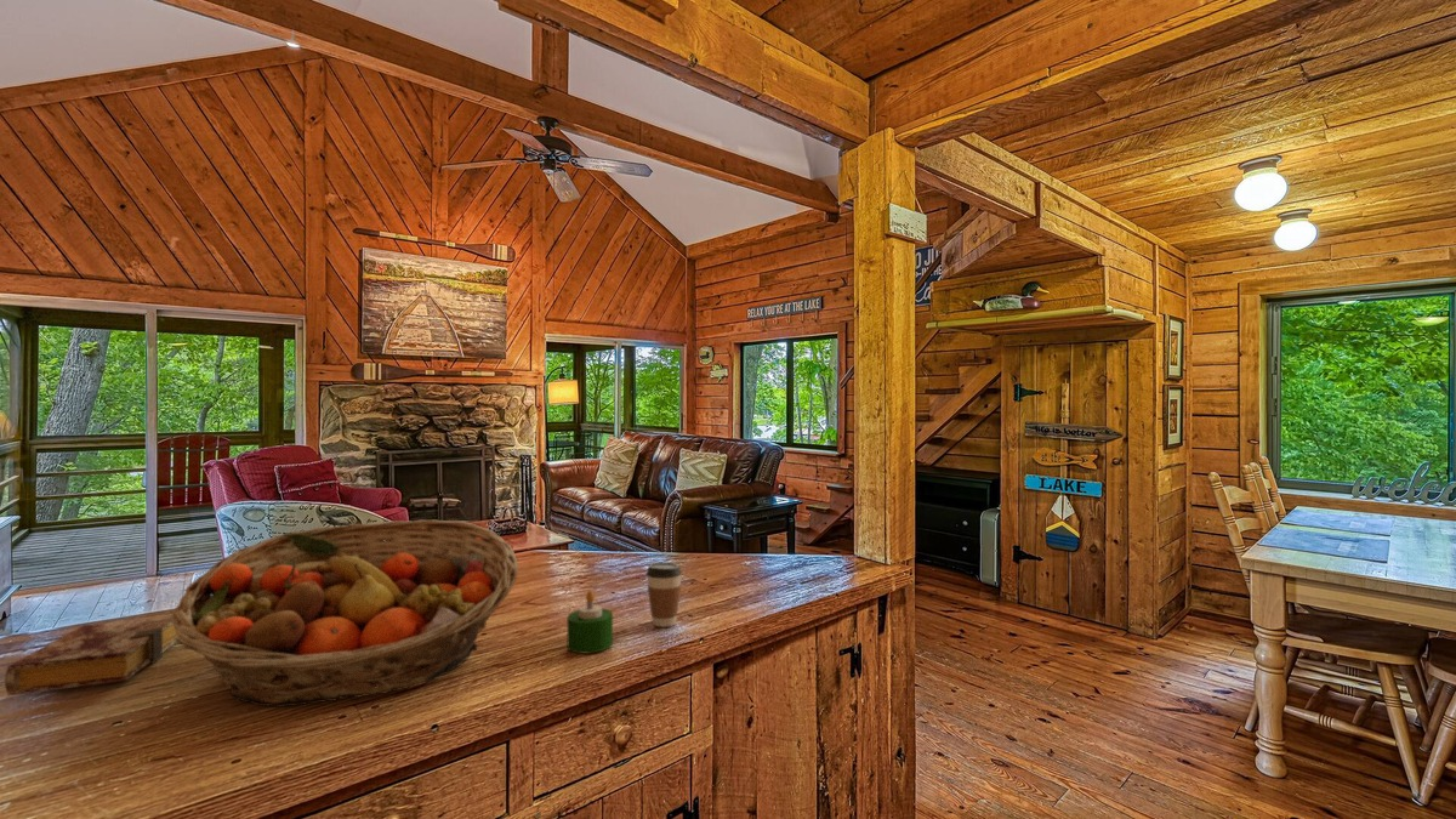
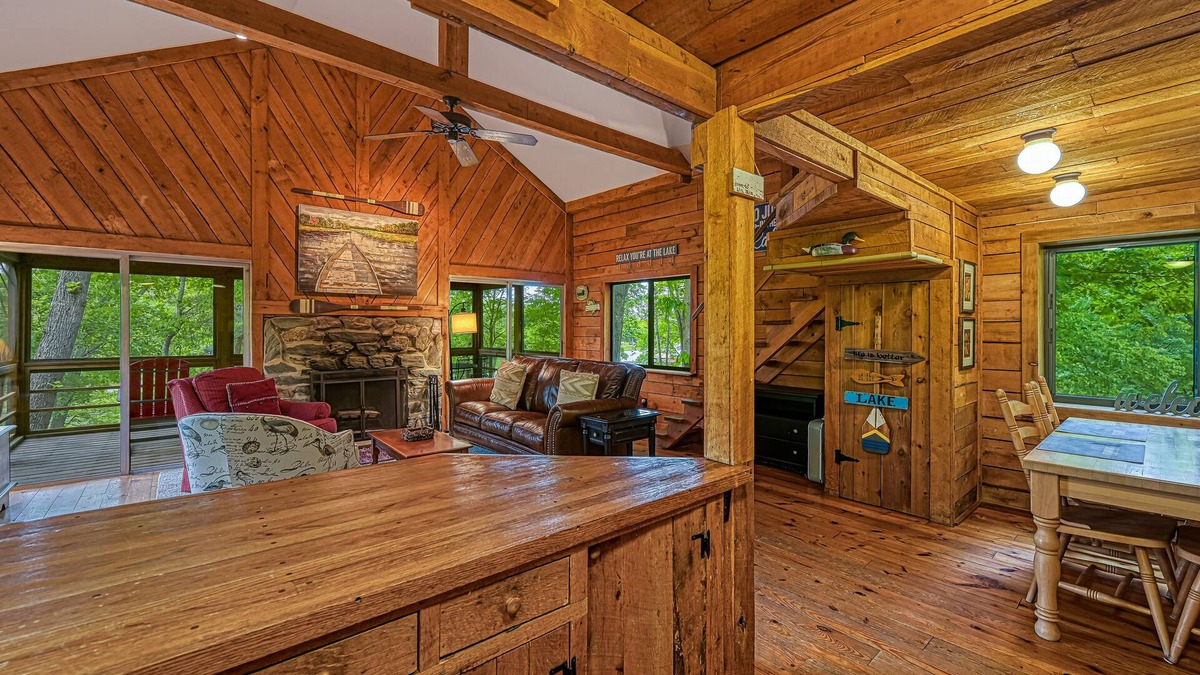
- coffee cup (664, 593)
- fruit basket (363, 599)
- book (103, 650)
- candle (590, 618)
